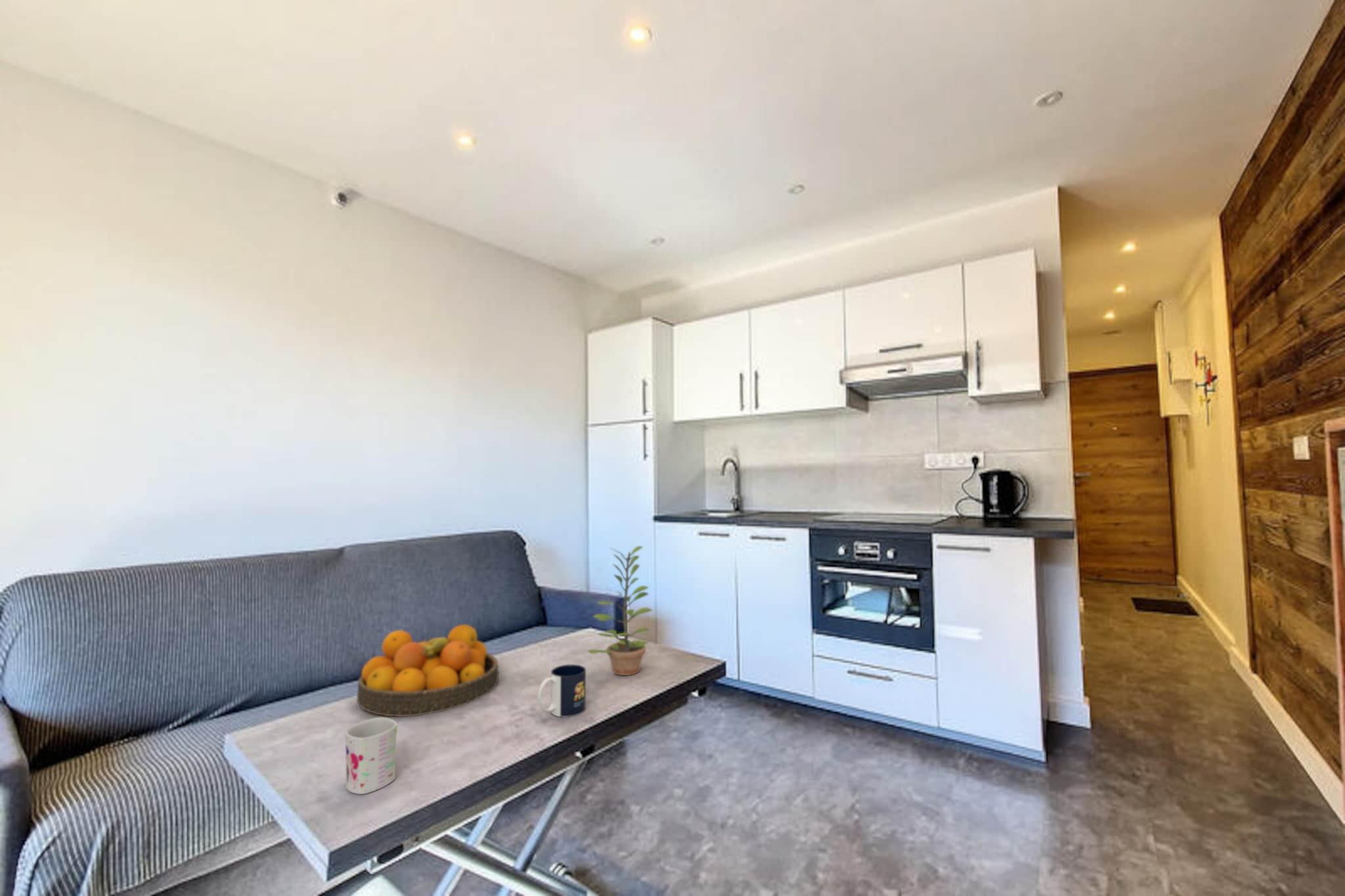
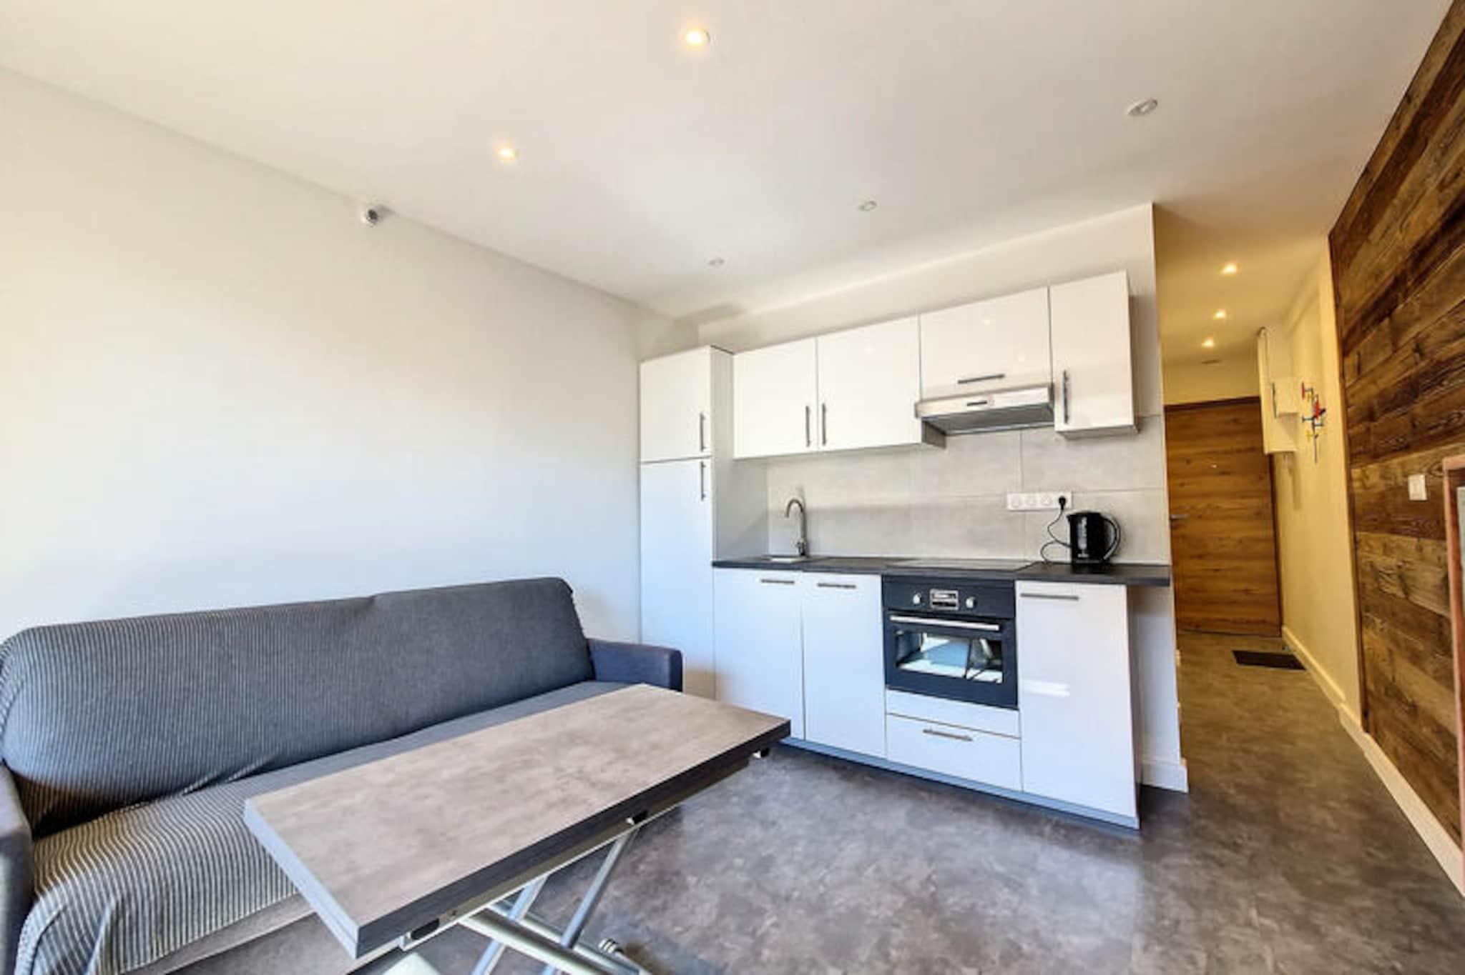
- mug (366, 752)
- mug (561, 692)
- plant (621, 608)
- fruit bowl (431, 660)
